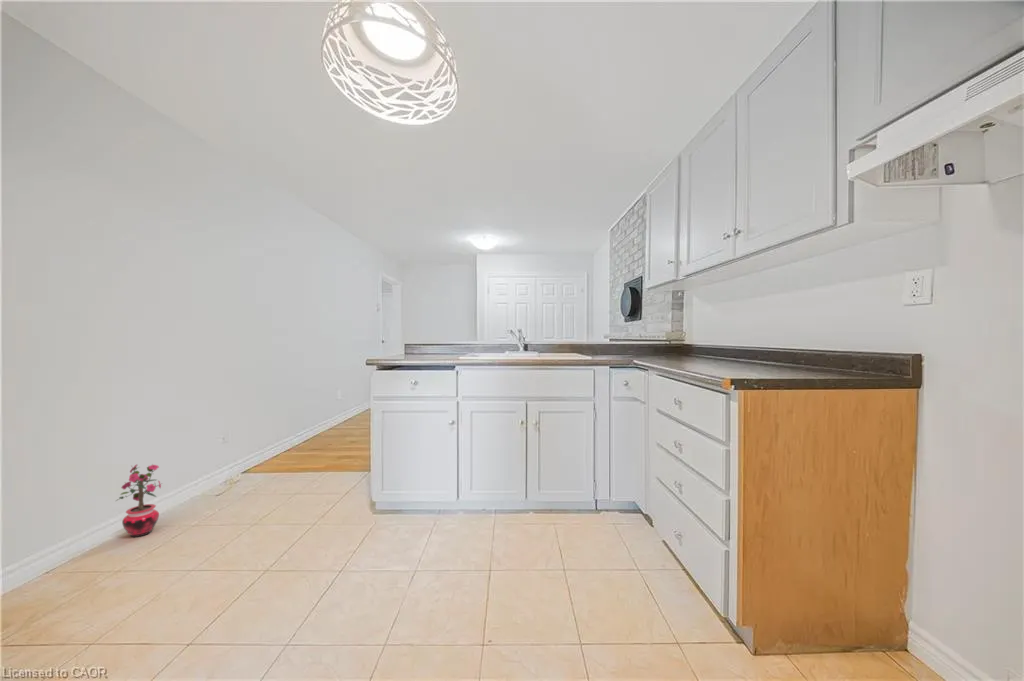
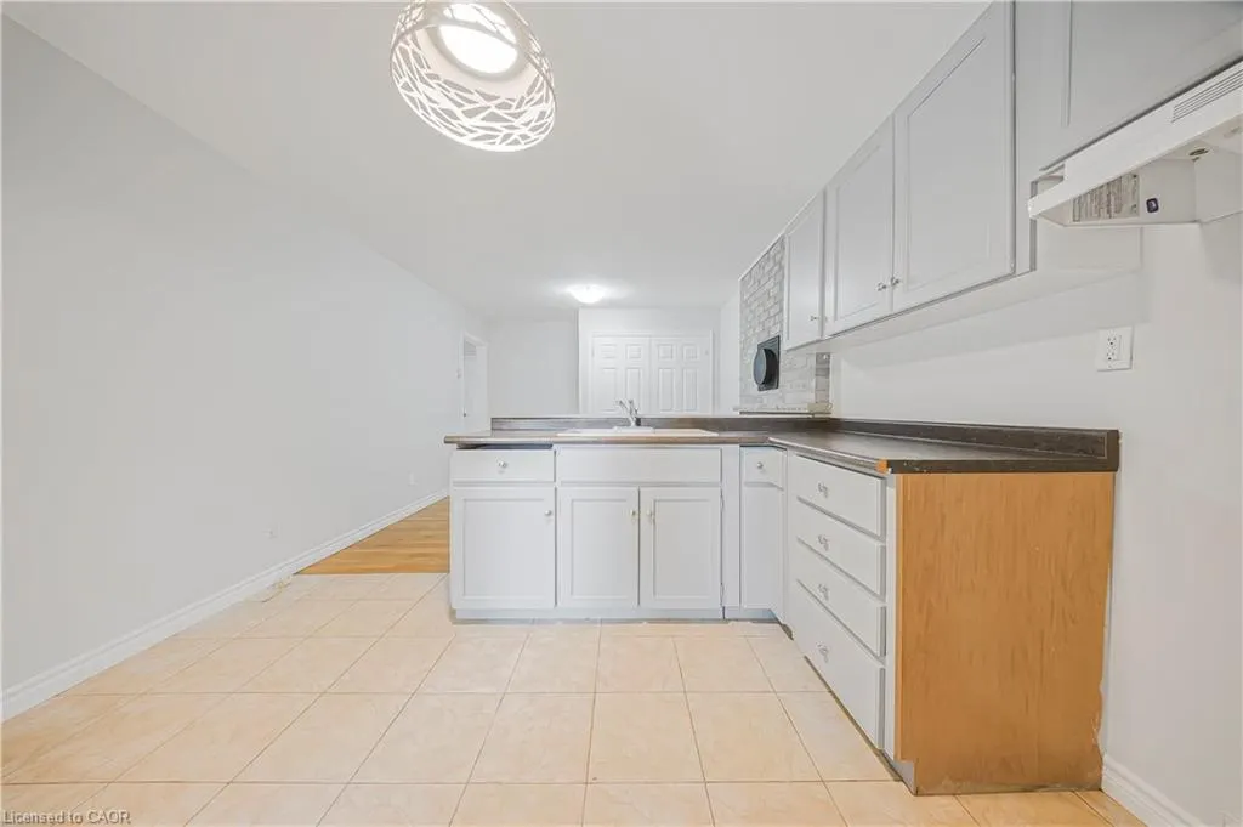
- potted plant (138, 499)
